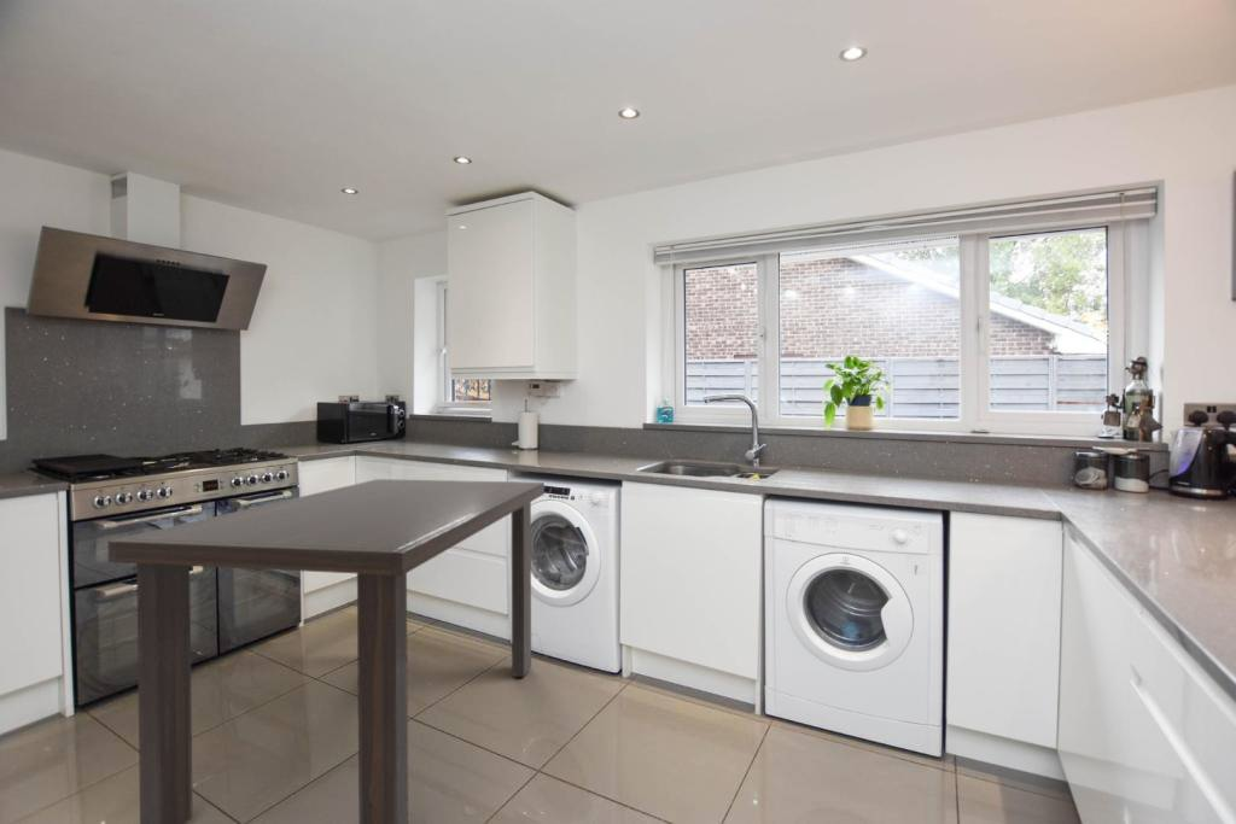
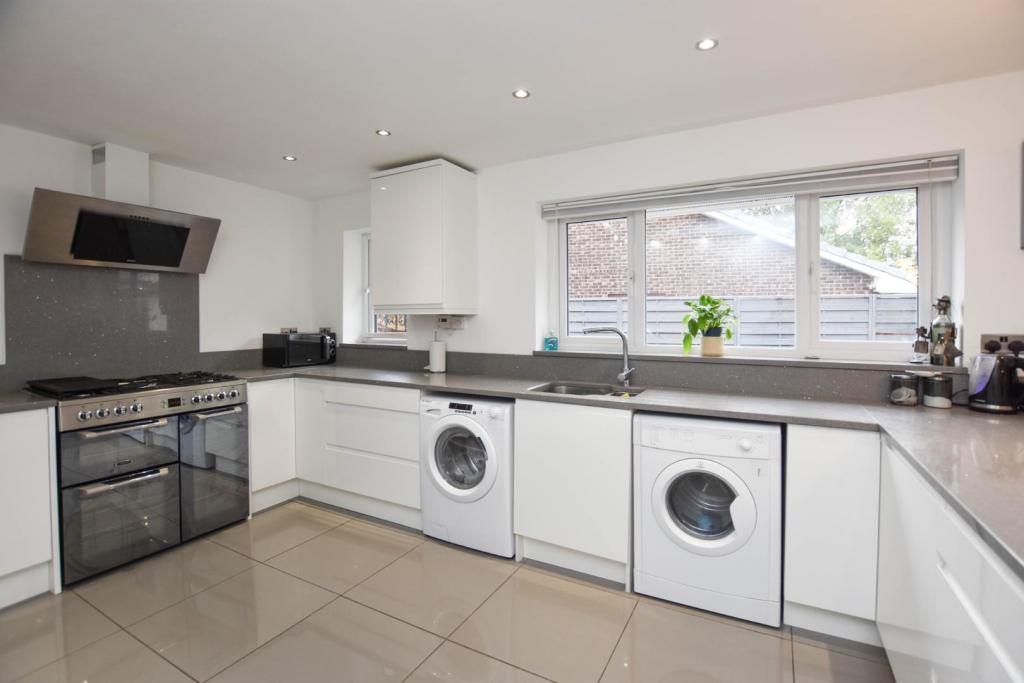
- dining table (385, 619)
